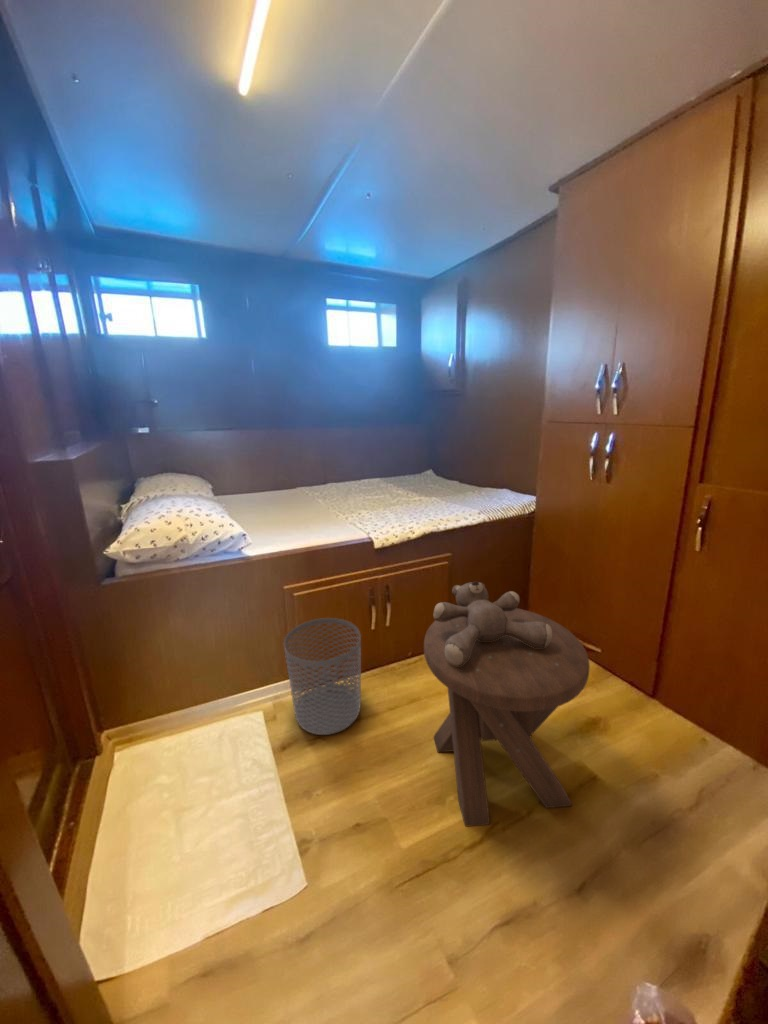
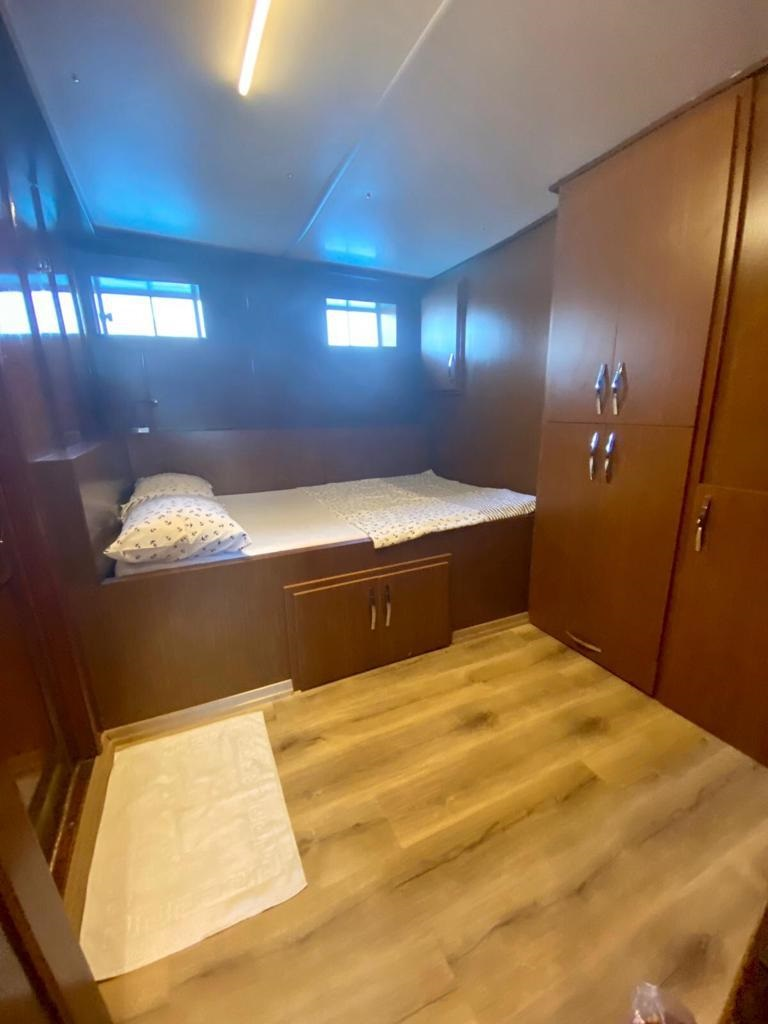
- stuffed bear (485, 613)
- music stool (498, 707)
- waste bin (325, 675)
